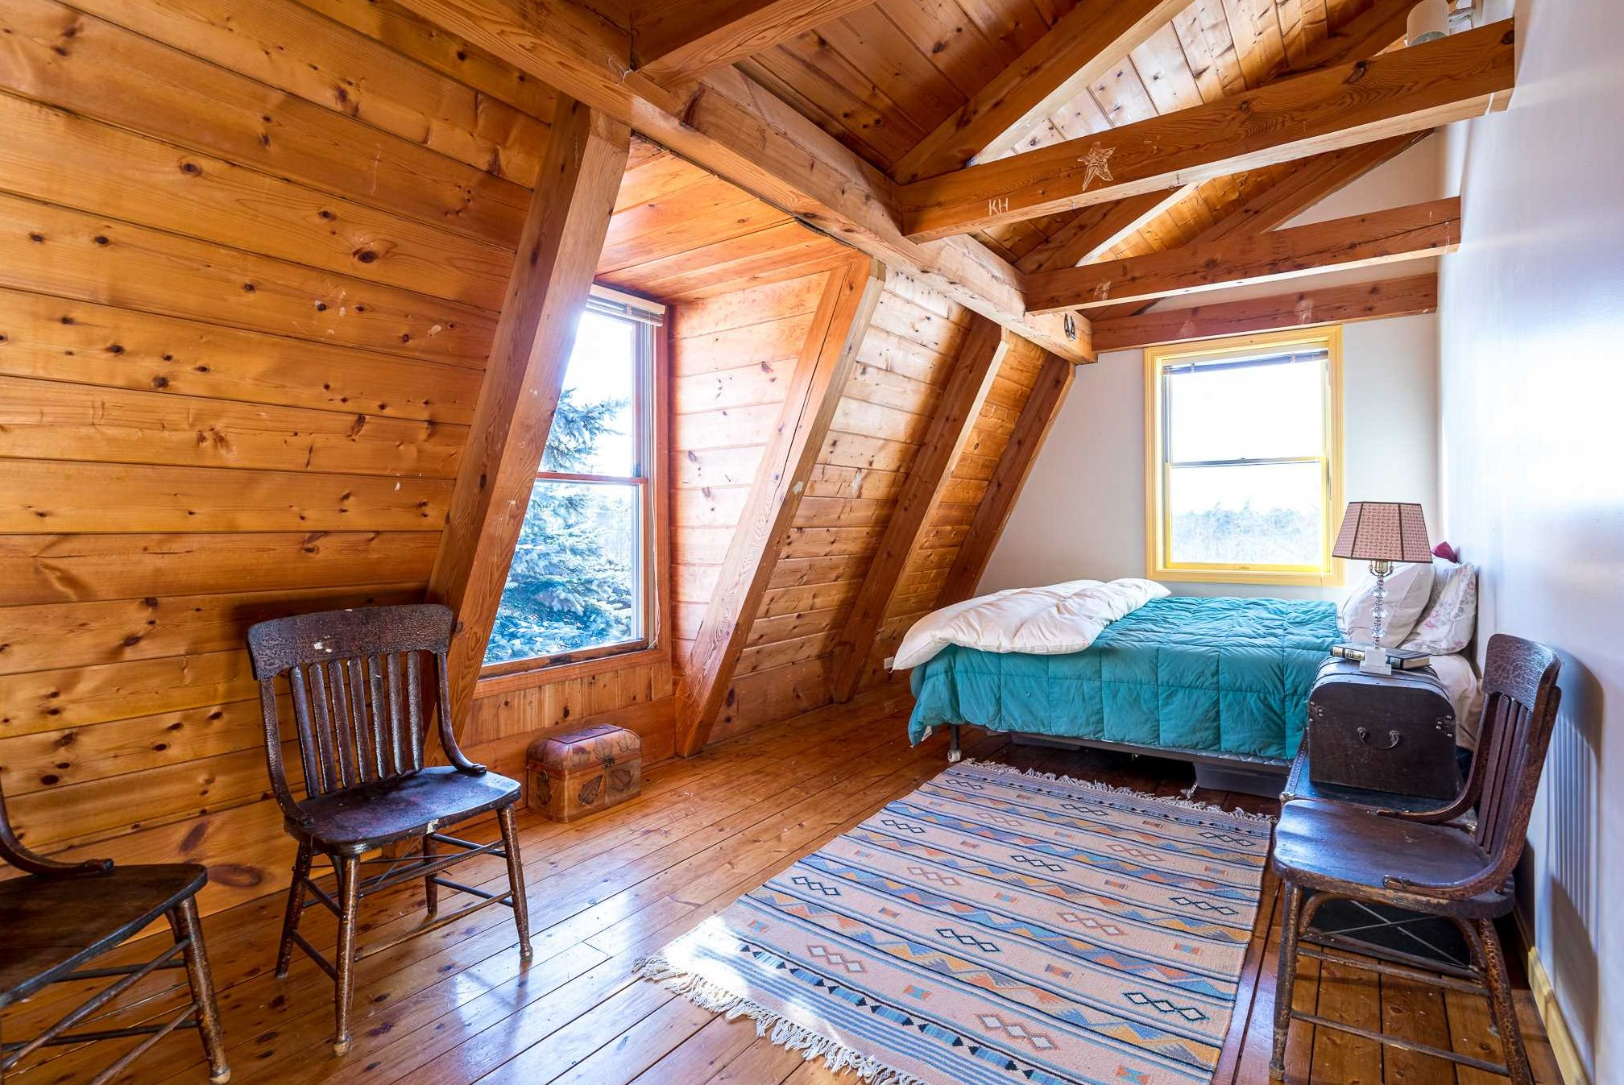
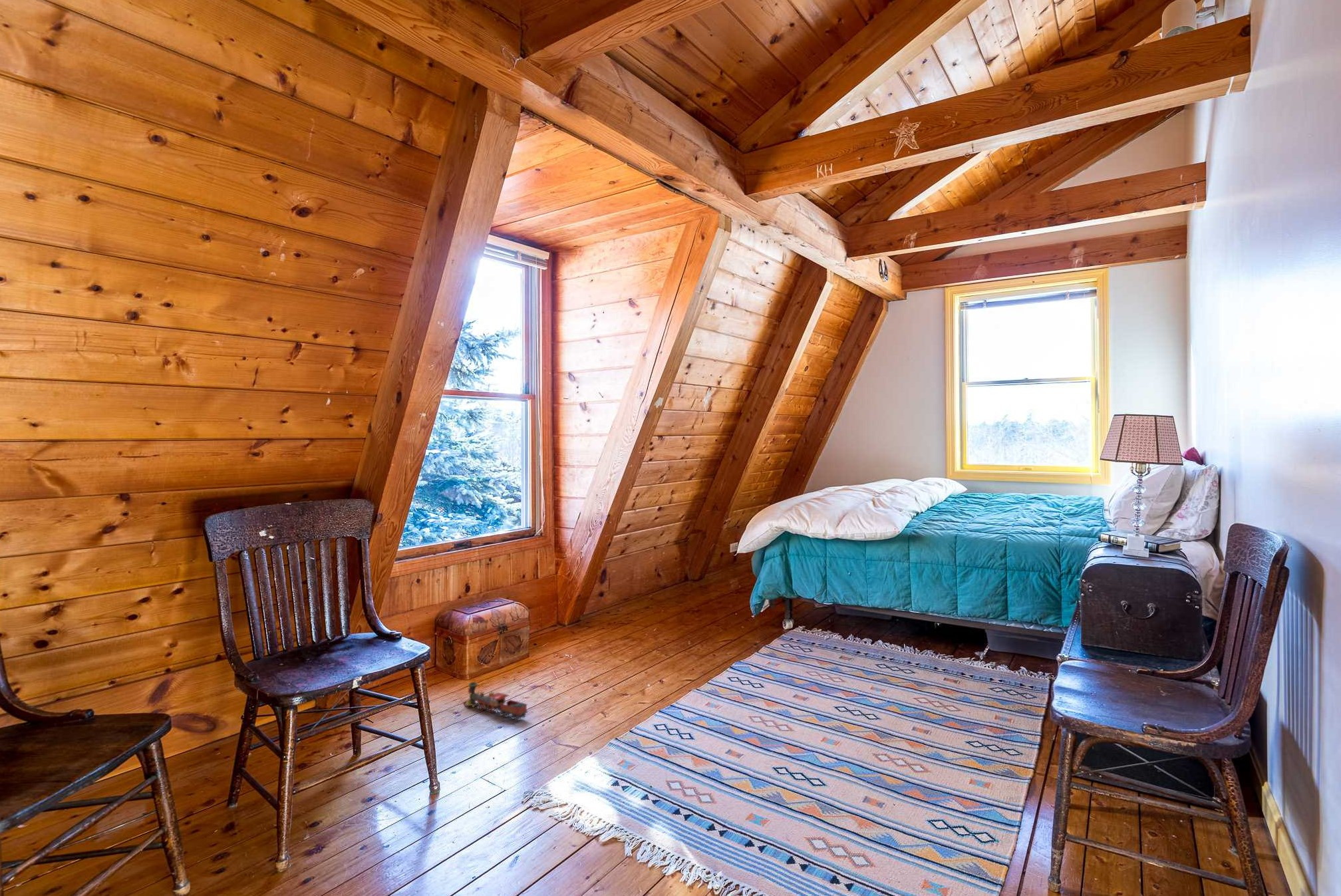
+ toy train (493, 700)
